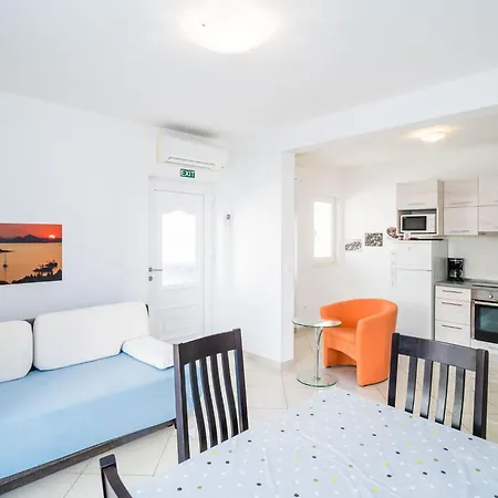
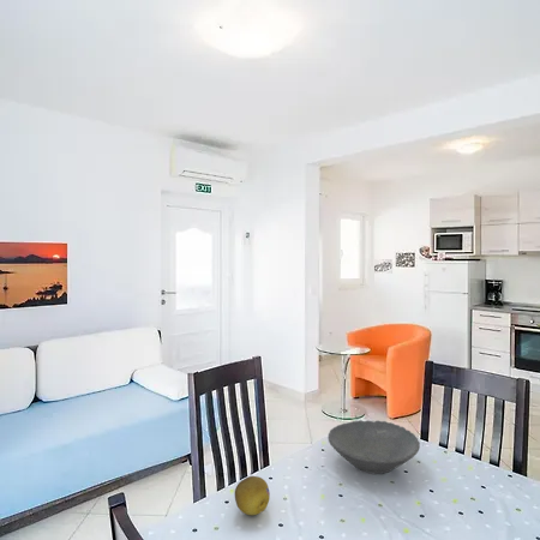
+ fruit (252, 494)
+ bowl (372, 450)
